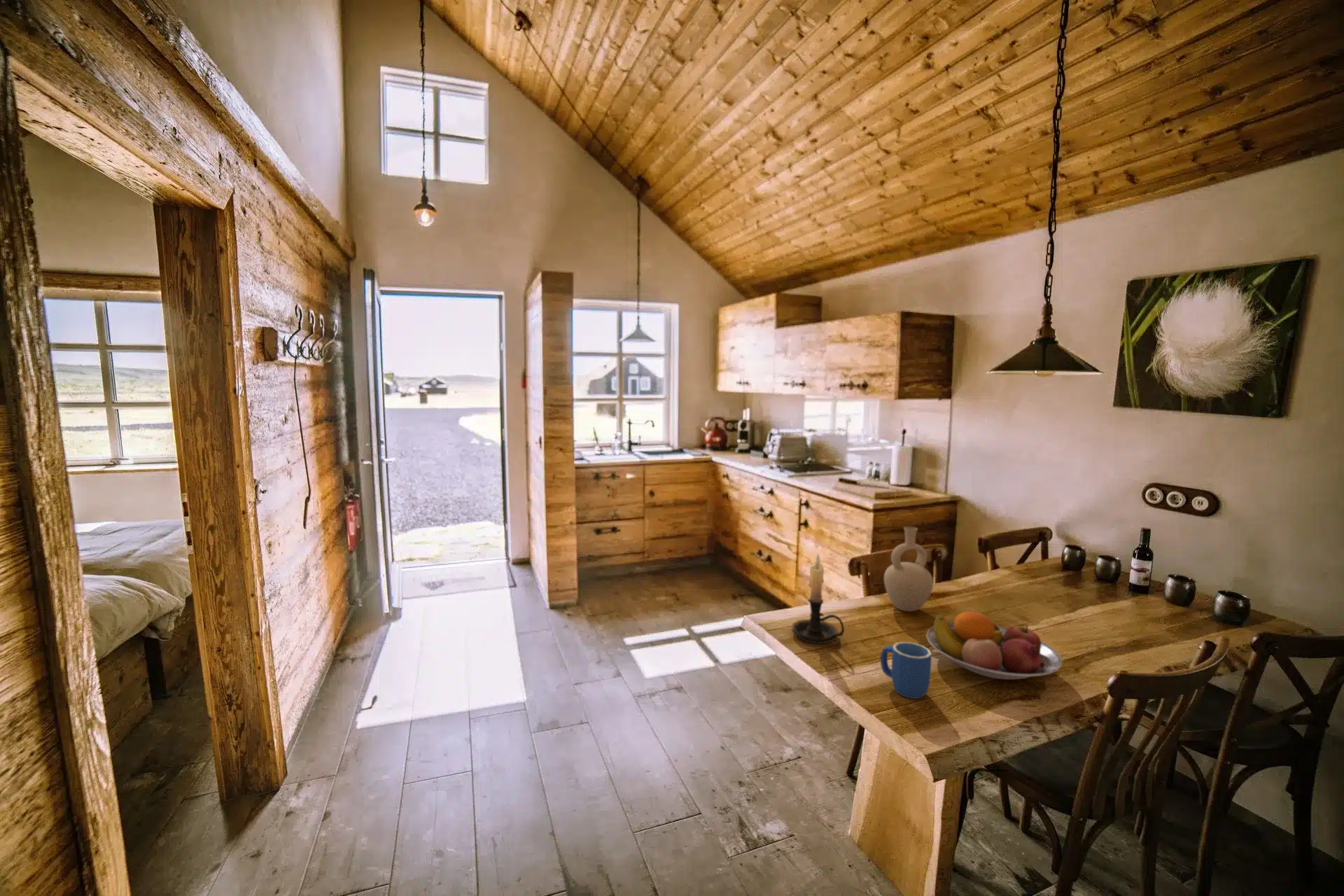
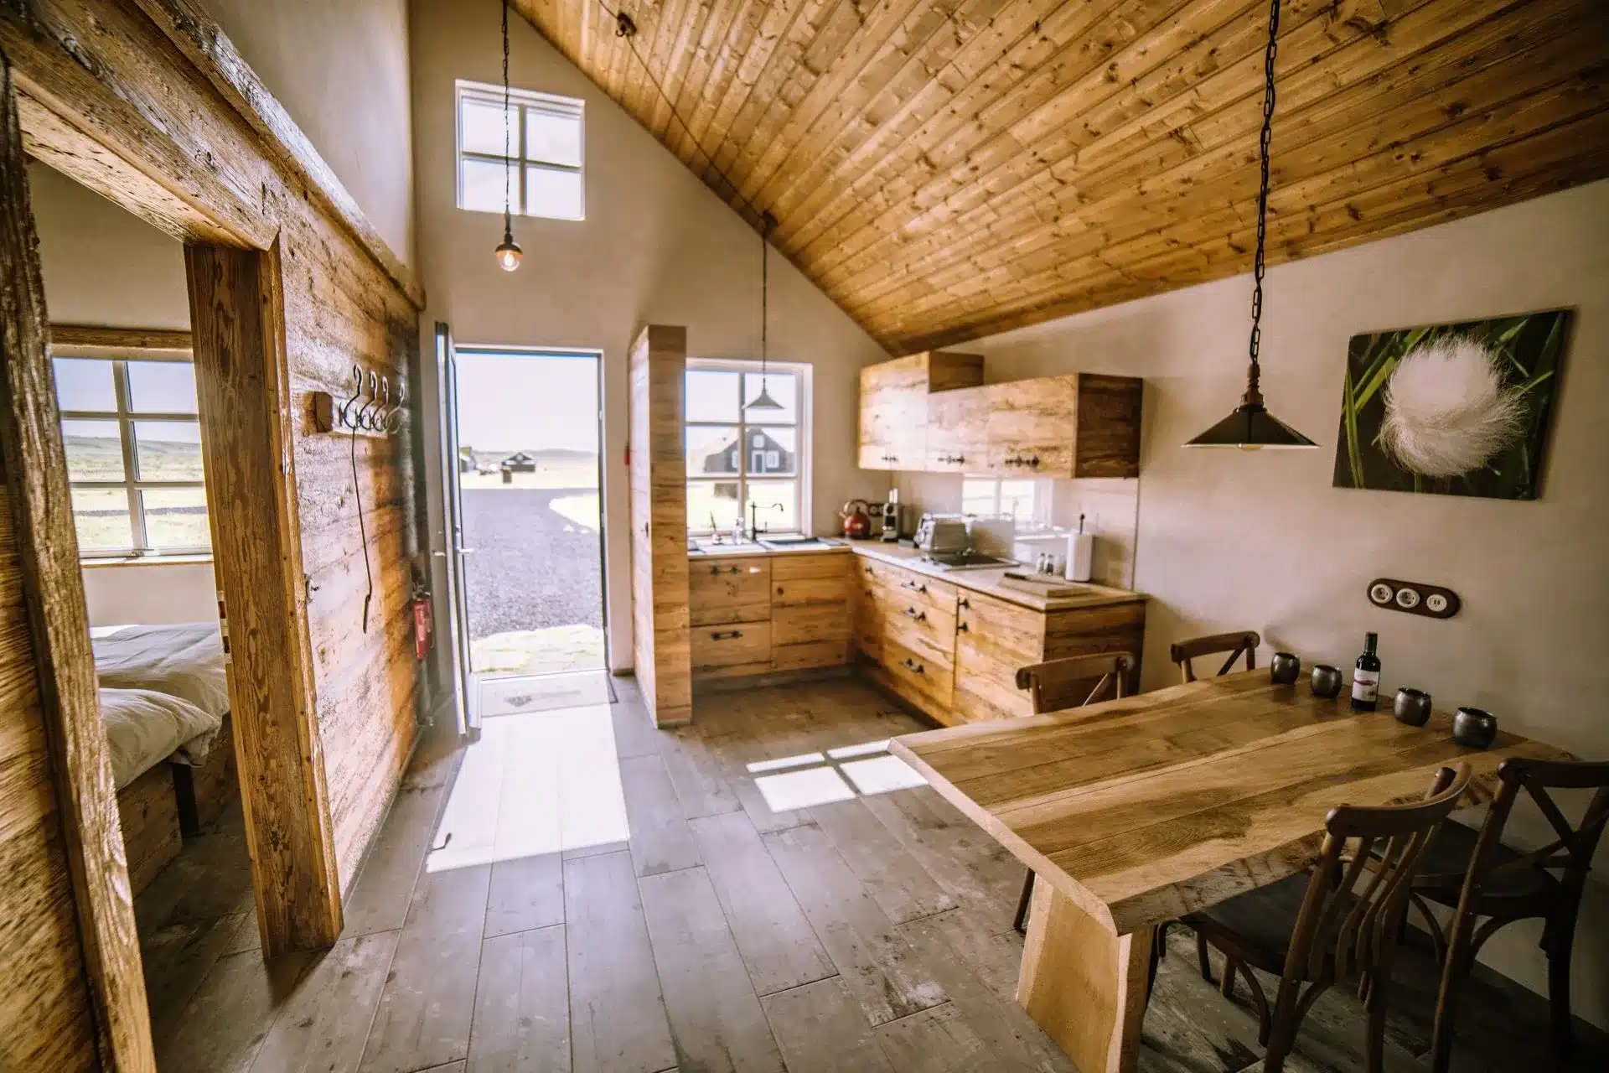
- candle holder (821, 596)
- mug (906, 668)
- vase (909, 568)
- fruit bowl (991, 640)
